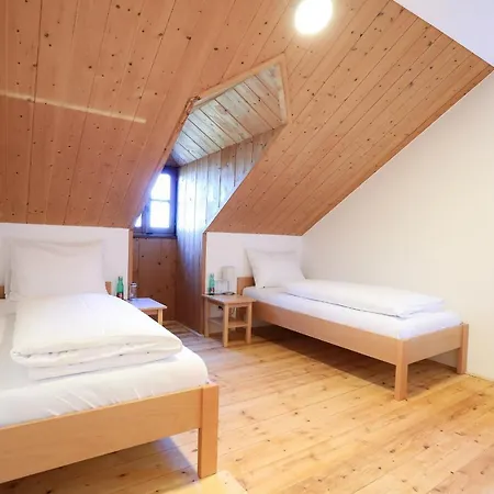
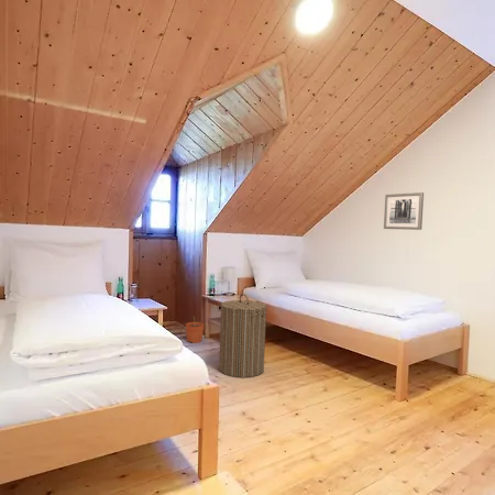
+ plant pot (195, 328)
+ laundry hamper (242, 331)
+ wall art (403, 211)
